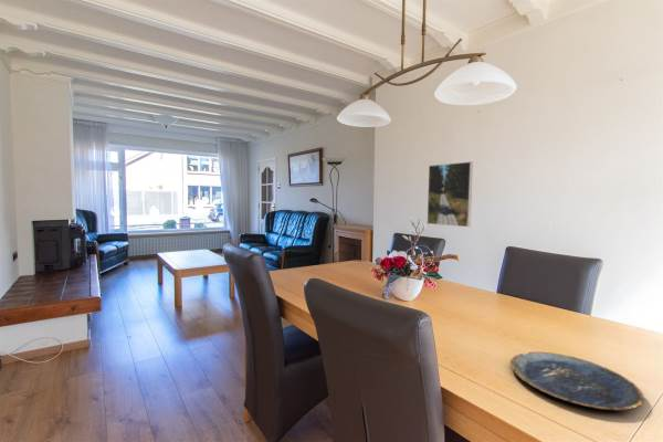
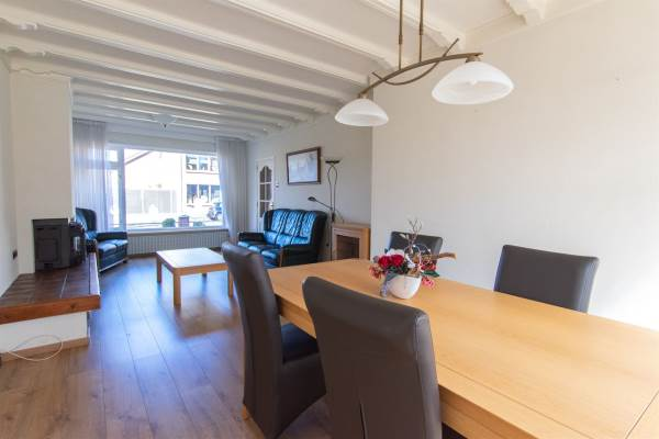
- plate (570, 378)
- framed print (448, 194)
